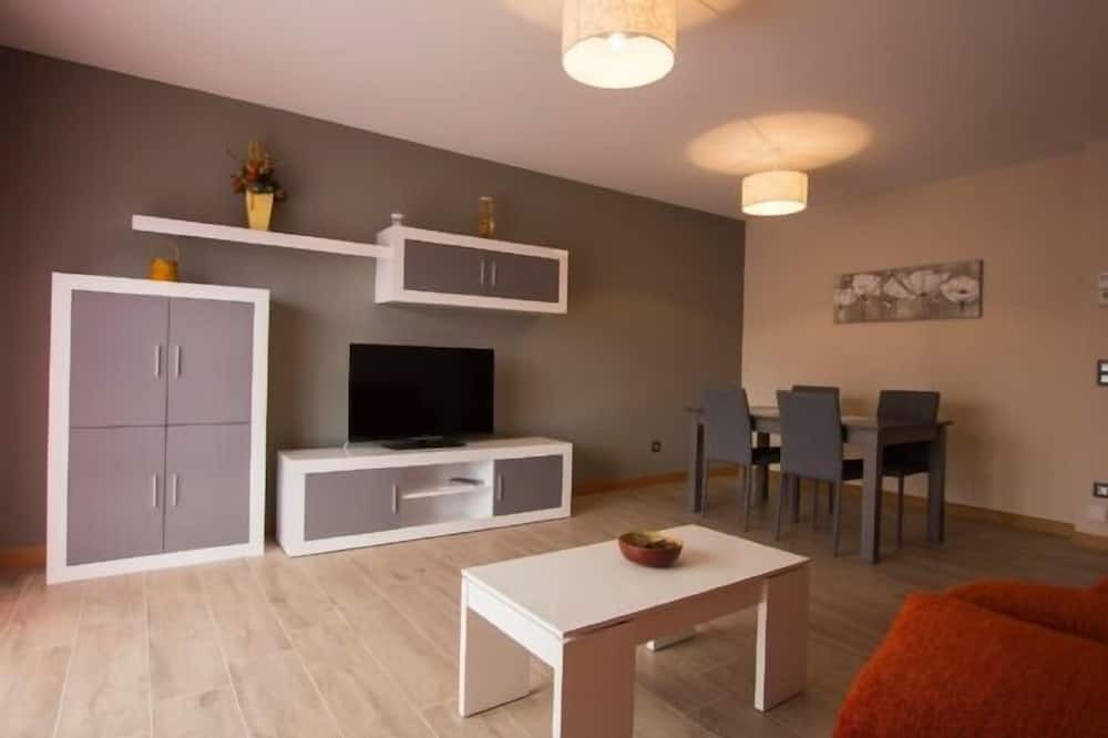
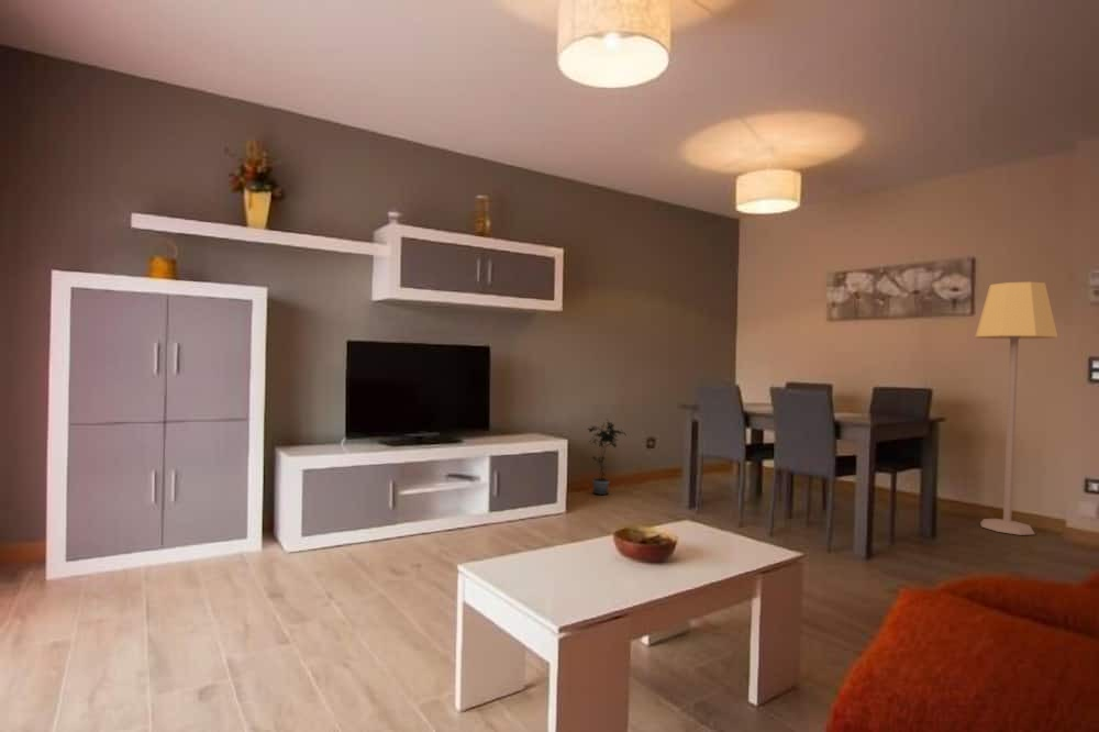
+ lamp (1011, 407)
+ potted plant (603, 456)
